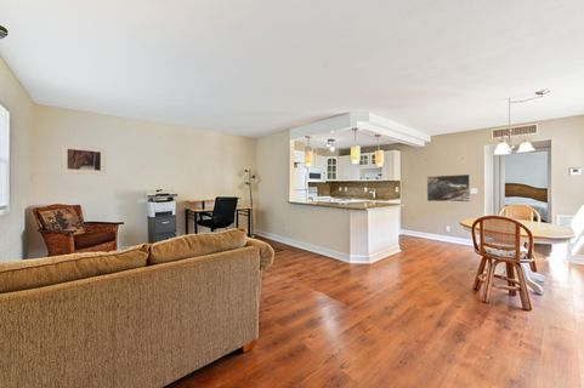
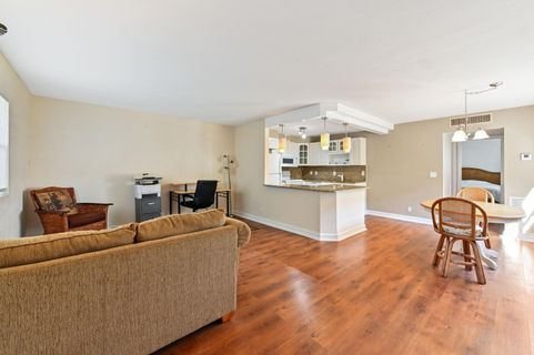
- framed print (447, 188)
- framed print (84, 160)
